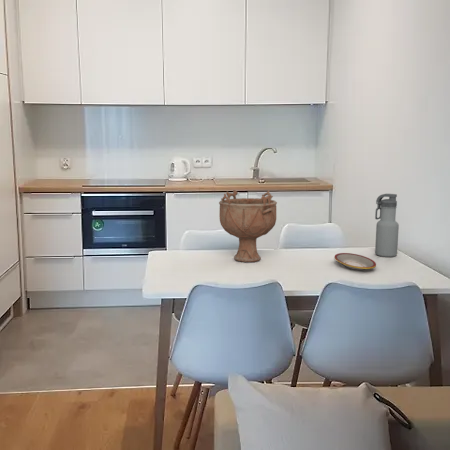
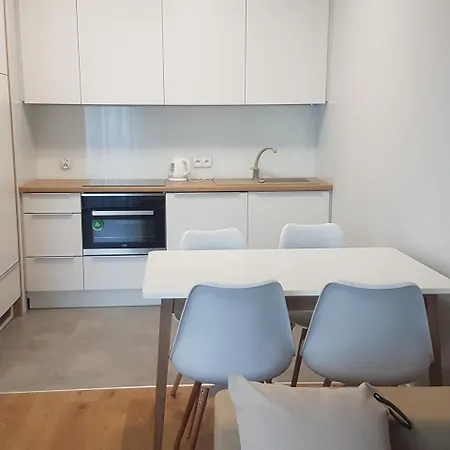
- plate (354, 262)
- water bottle (387, 224)
- decorative bowl (248, 225)
